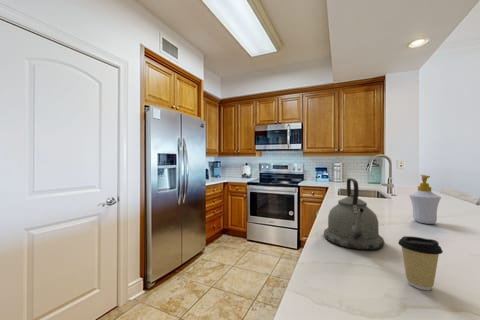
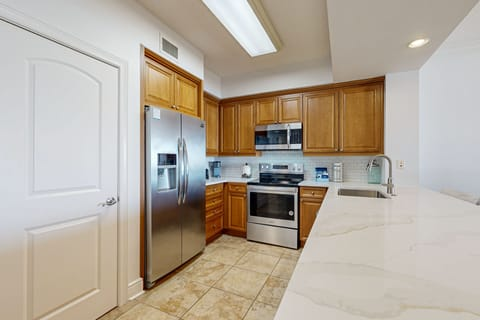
- soap bottle (424, 198)
- coffee cup (419, 261)
- kettle (354, 210)
